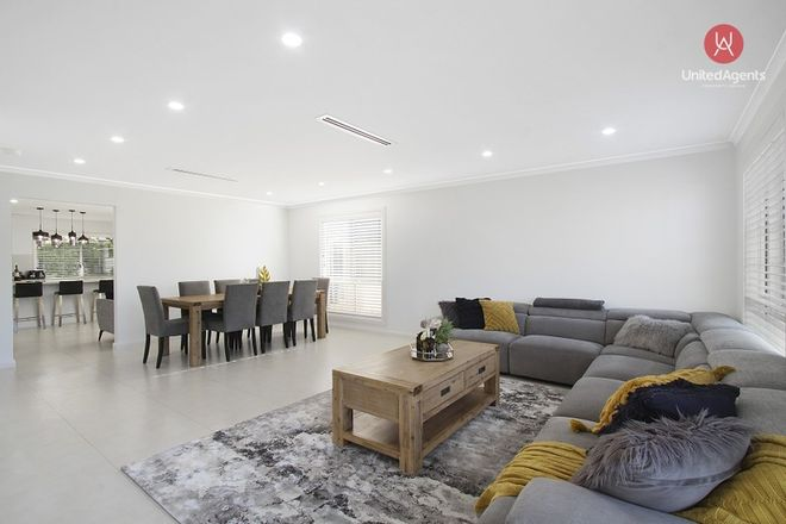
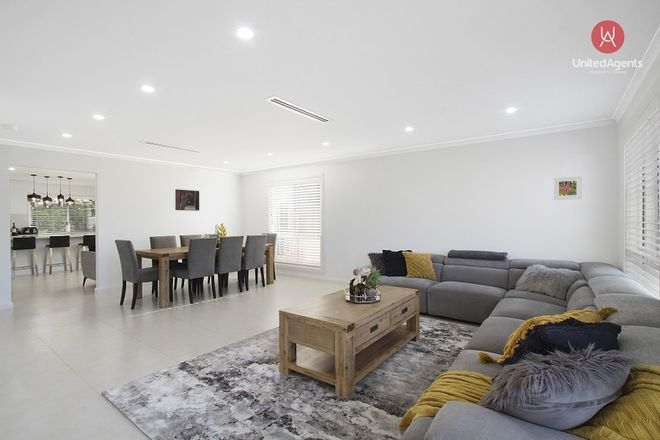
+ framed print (187, 200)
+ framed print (567, 188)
